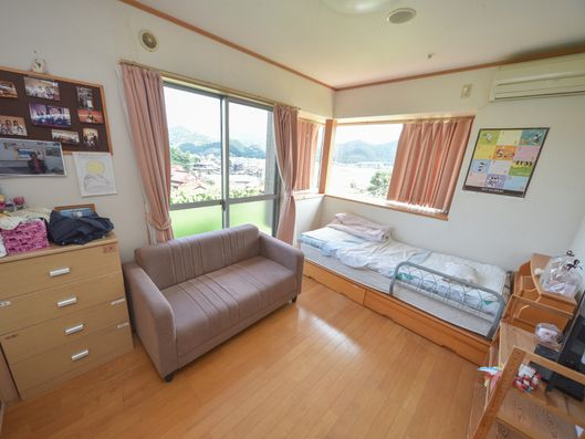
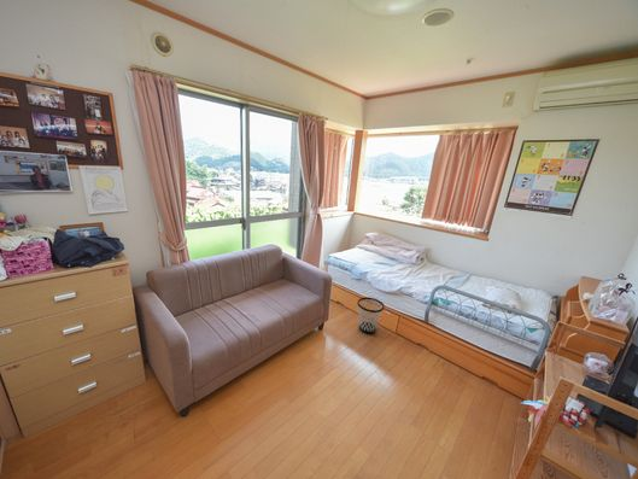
+ wastebasket (368, 316)
